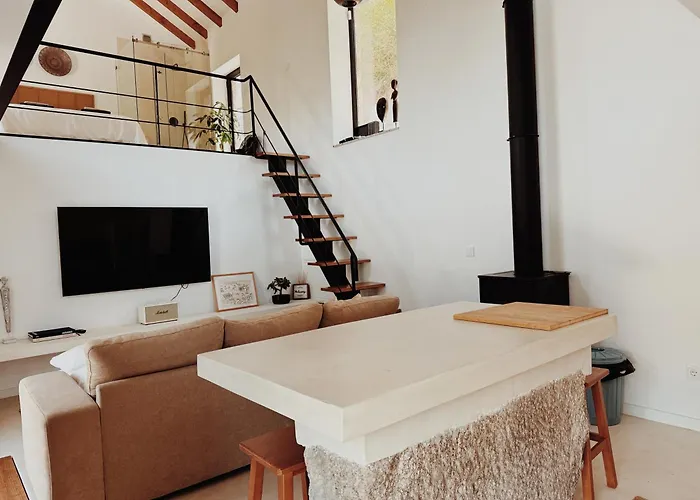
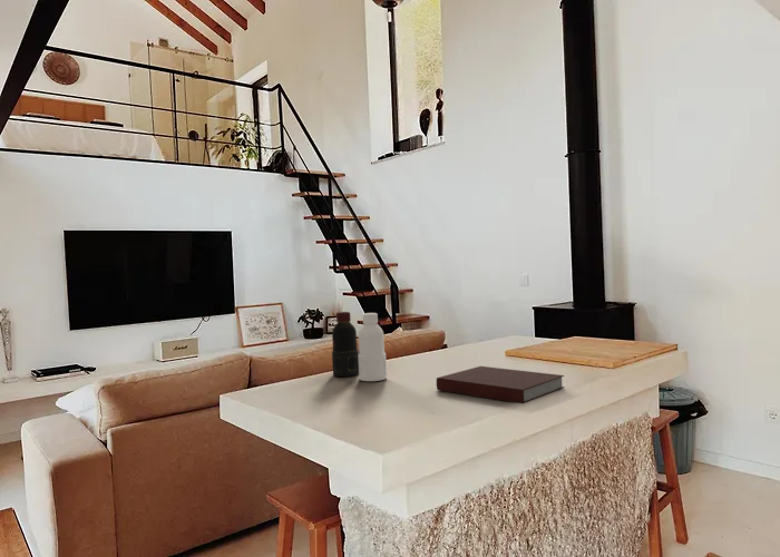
+ bottle (359, 344)
+ notebook (499, 382)
